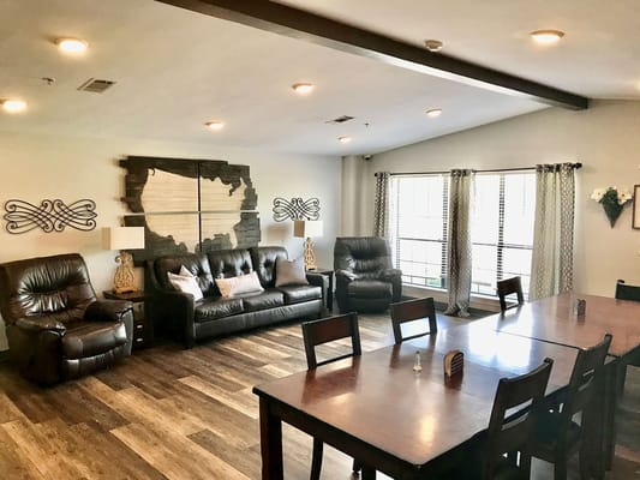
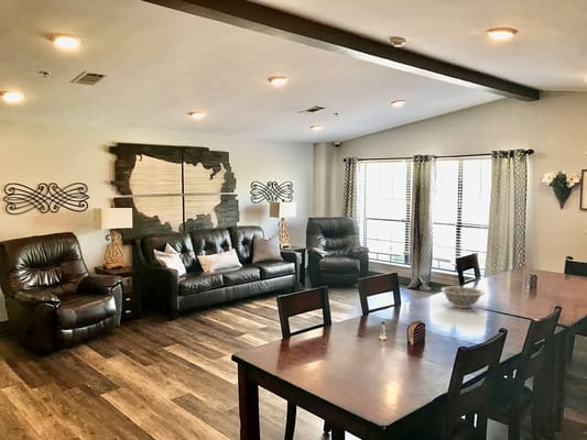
+ decorative bowl (461, 298)
